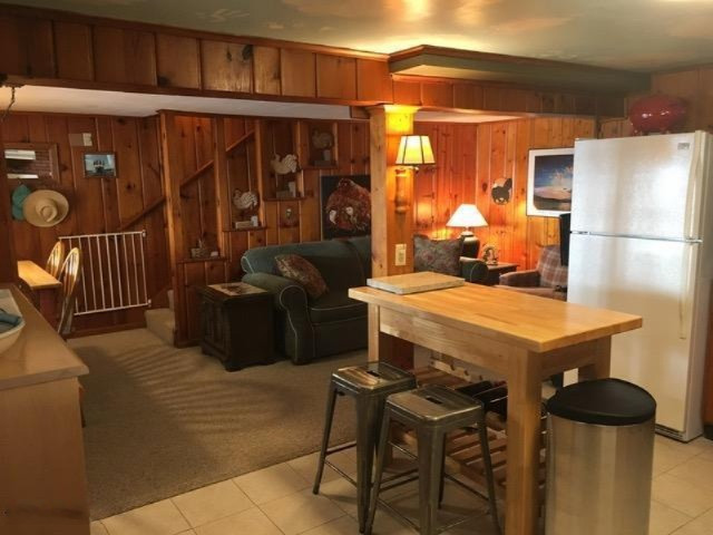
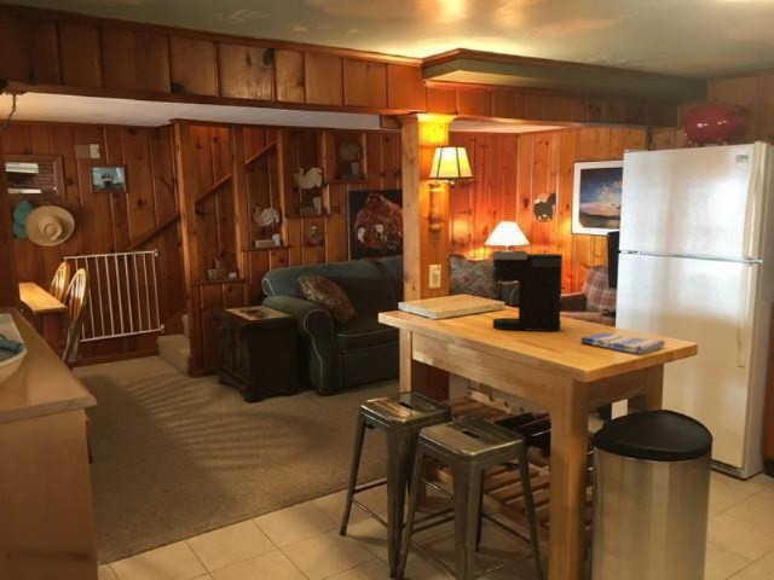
+ coffee maker (526, 290)
+ dish towel (622, 341)
